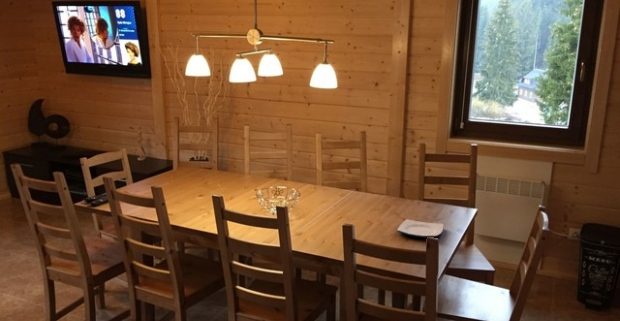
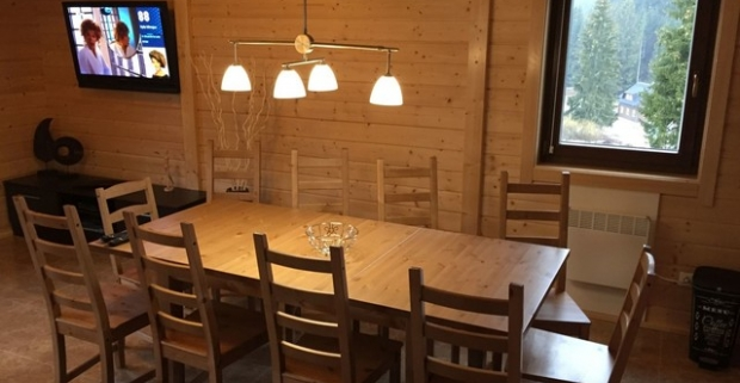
- plate (420, 229)
